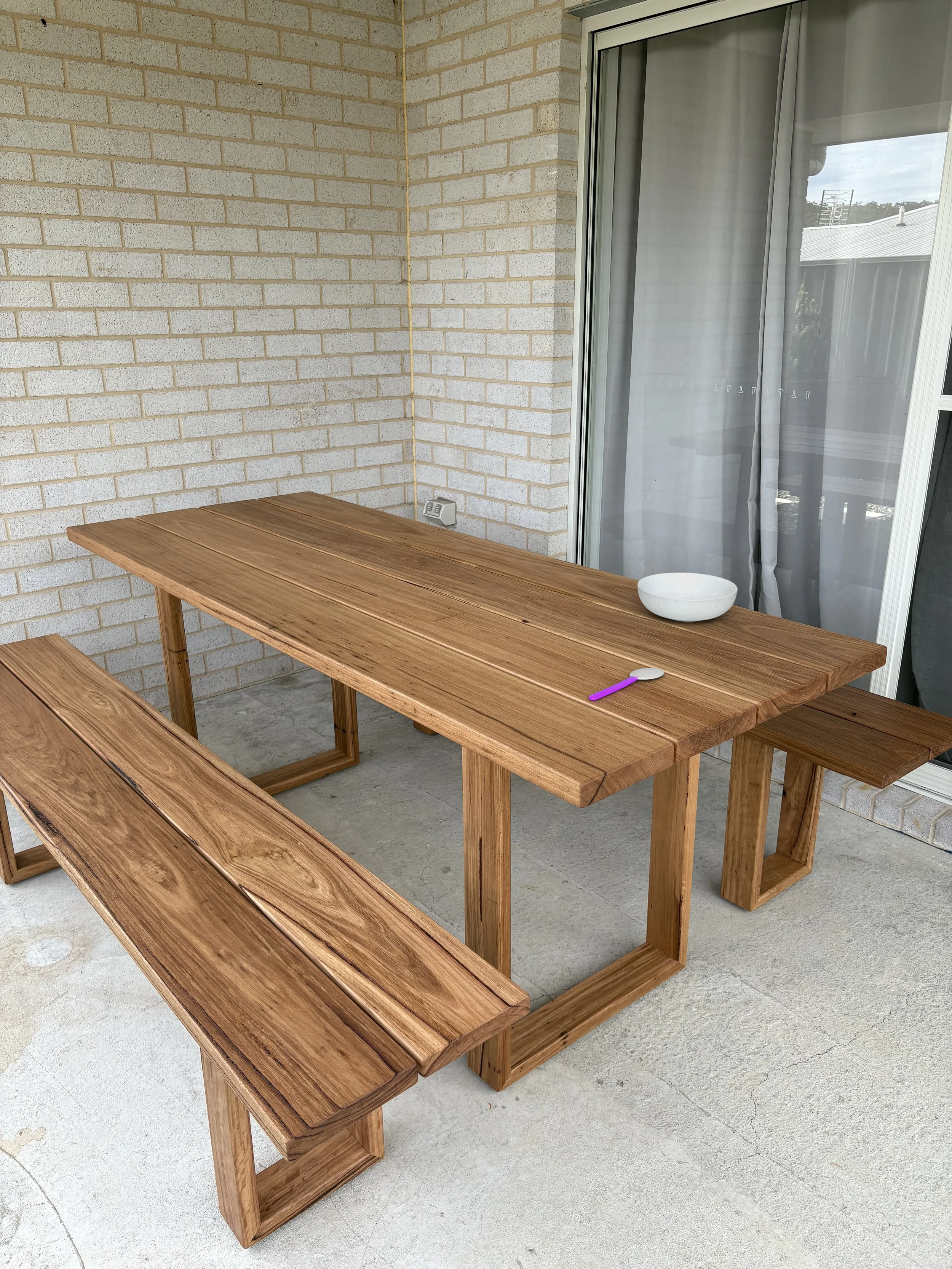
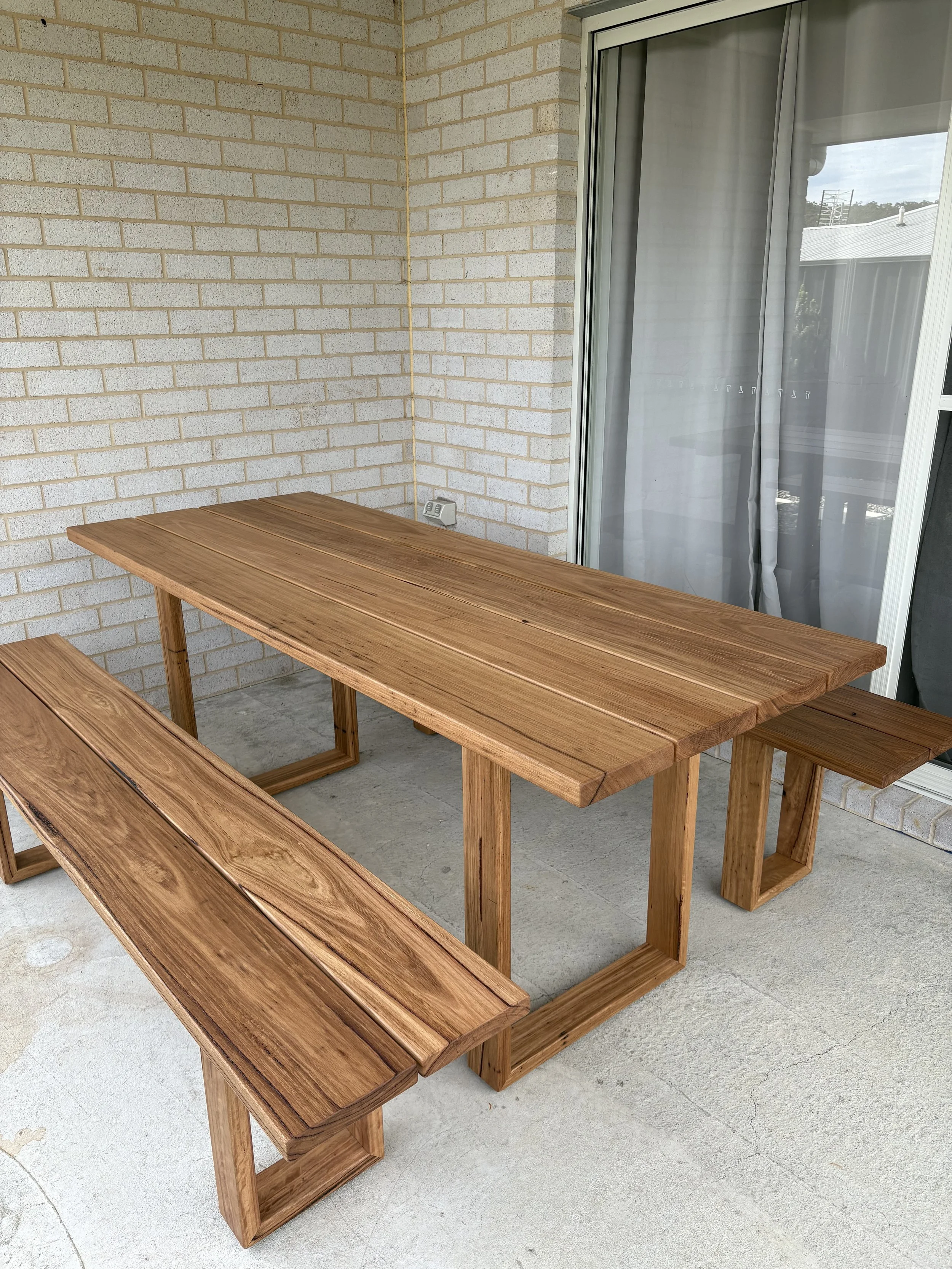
- serving bowl (686, 600)
- spoon (626, 682)
